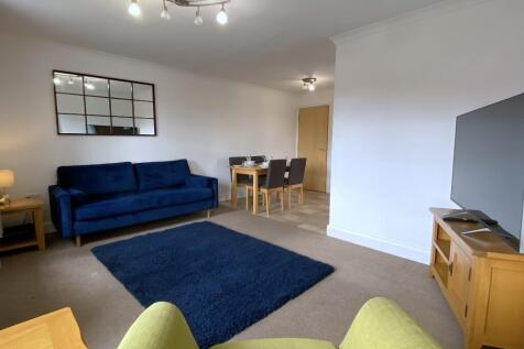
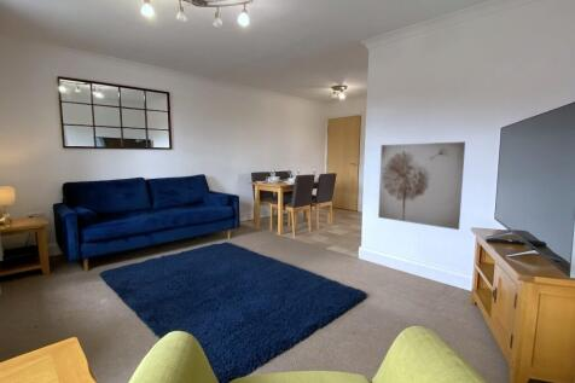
+ wall art (417, 184)
